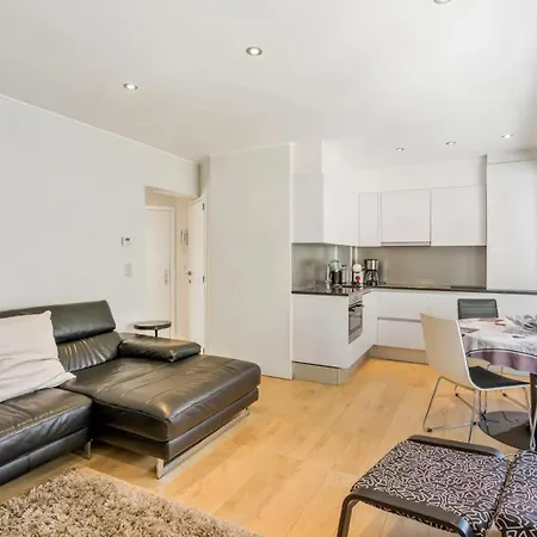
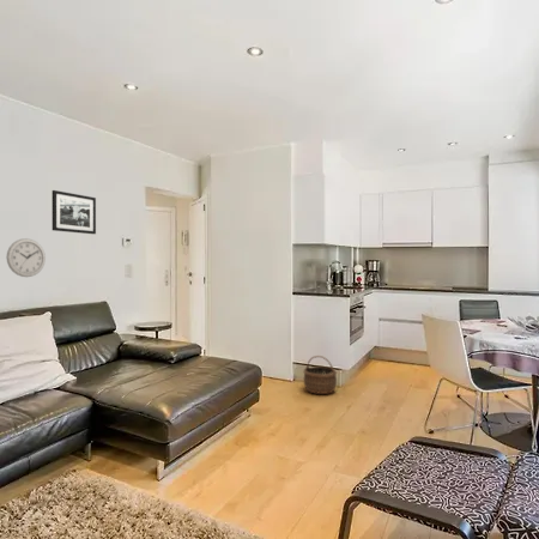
+ wicker basket (320, 373)
+ wall clock (26, 258)
+ picture frame (74, 213)
